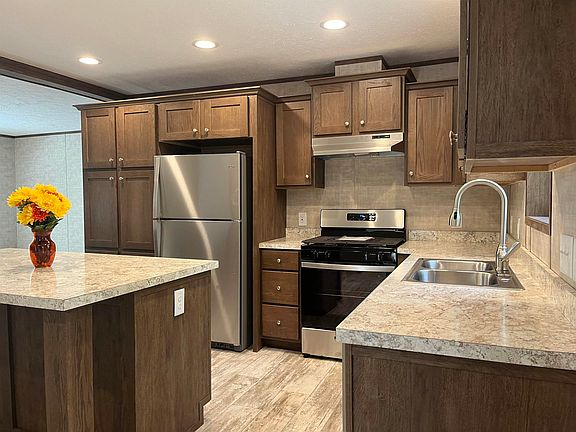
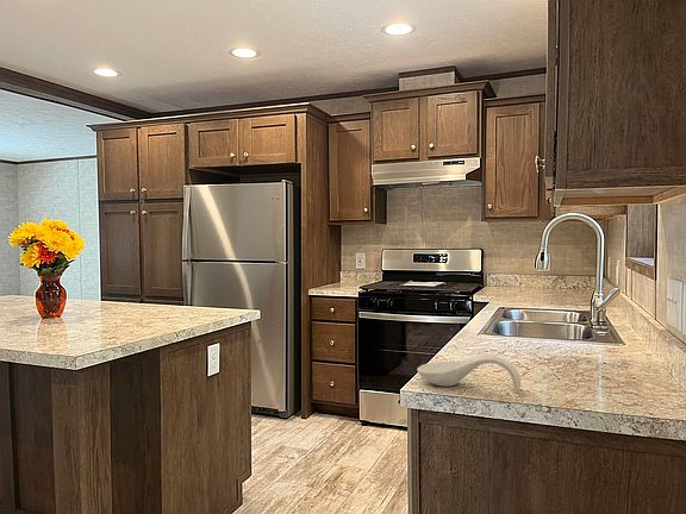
+ spoon rest (467, 370)
